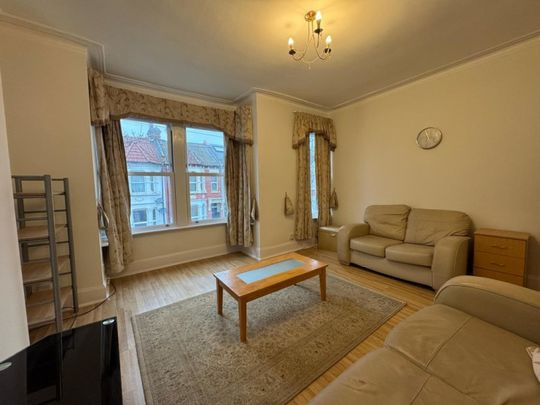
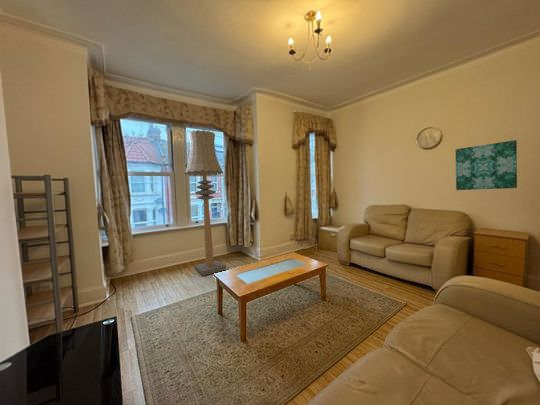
+ wall art (484, 167)
+ floor lamp (206, 202)
